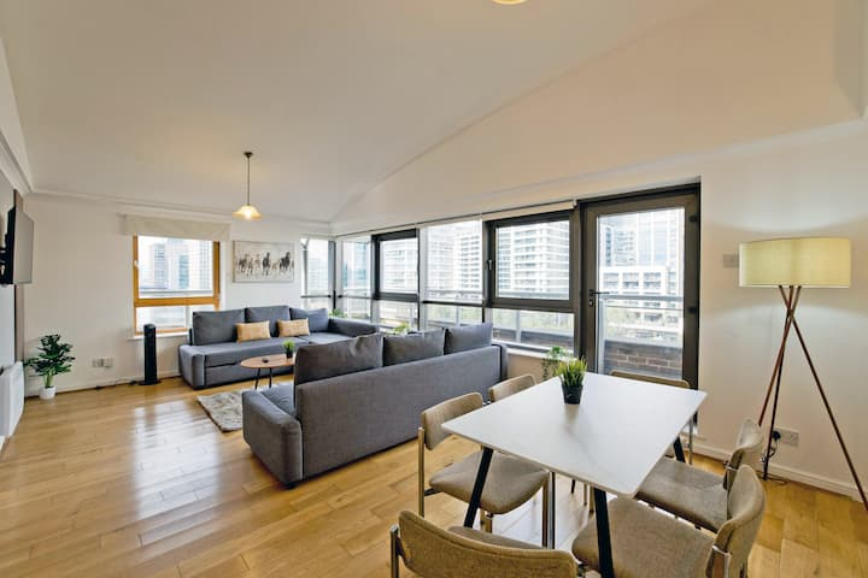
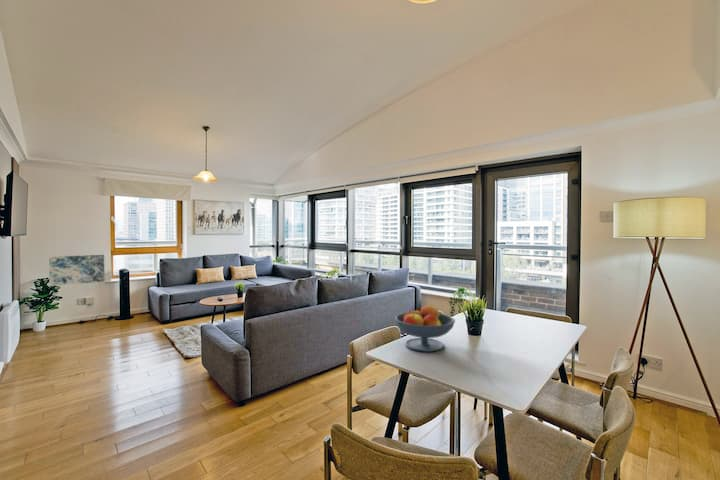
+ wall art (77, 269)
+ fruit bowl (424, 327)
